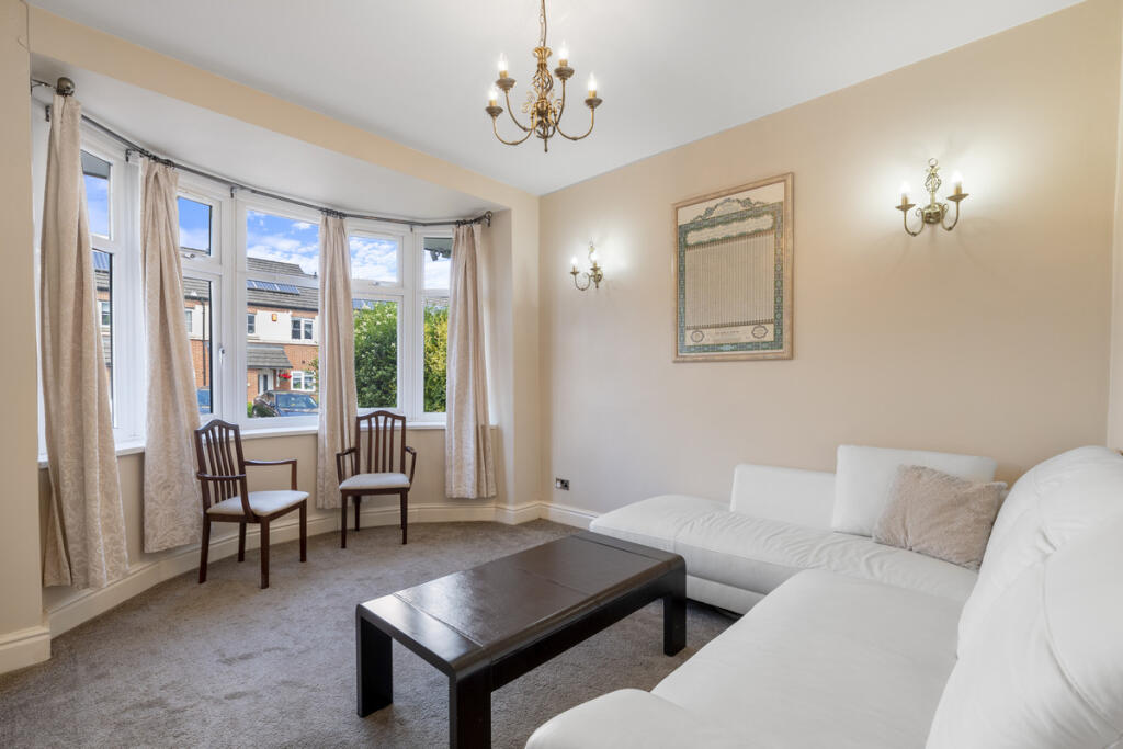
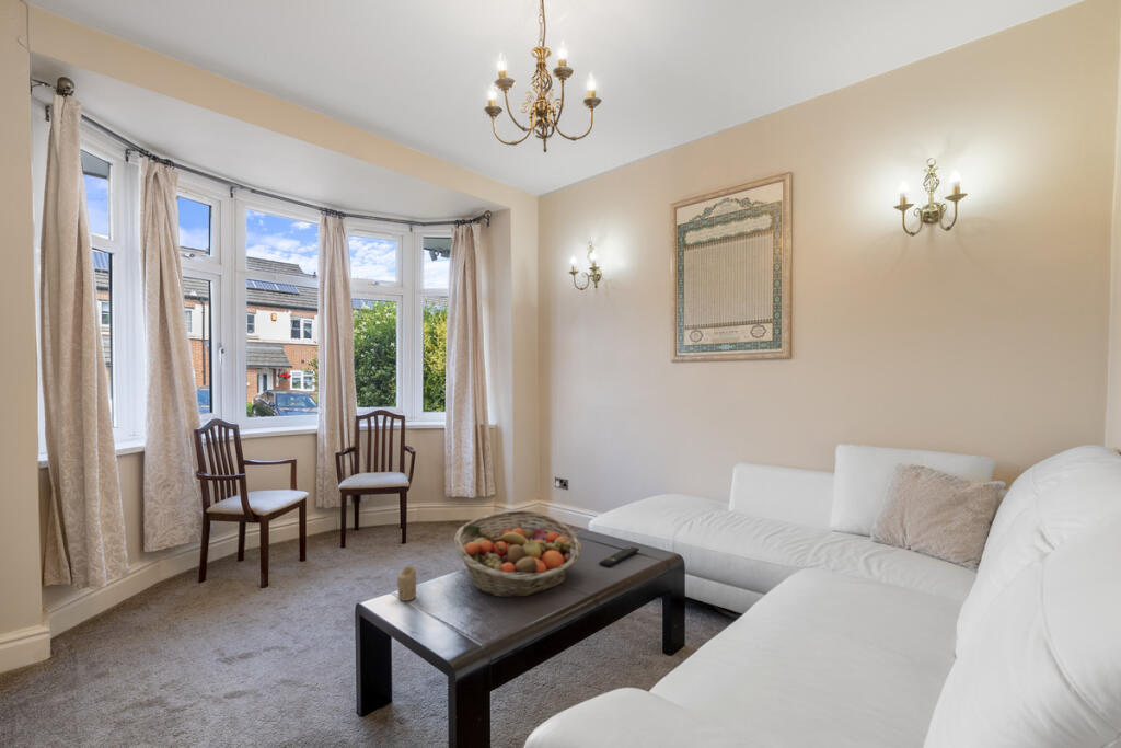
+ fruit basket (519, 551)
+ candle (406, 583)
+ remote control (620, 556)
